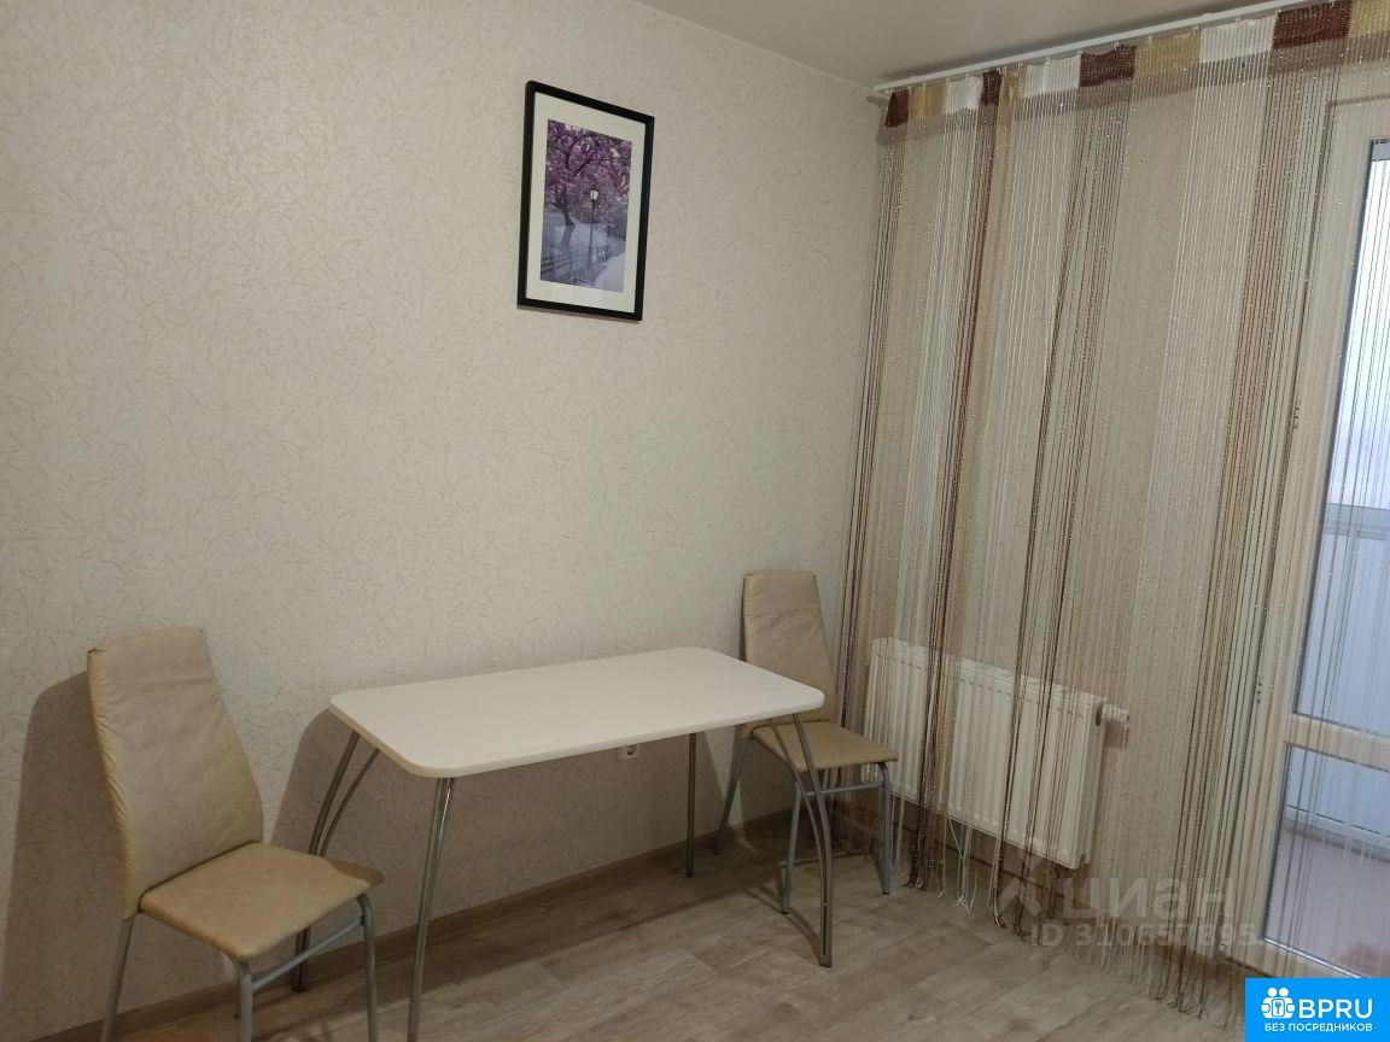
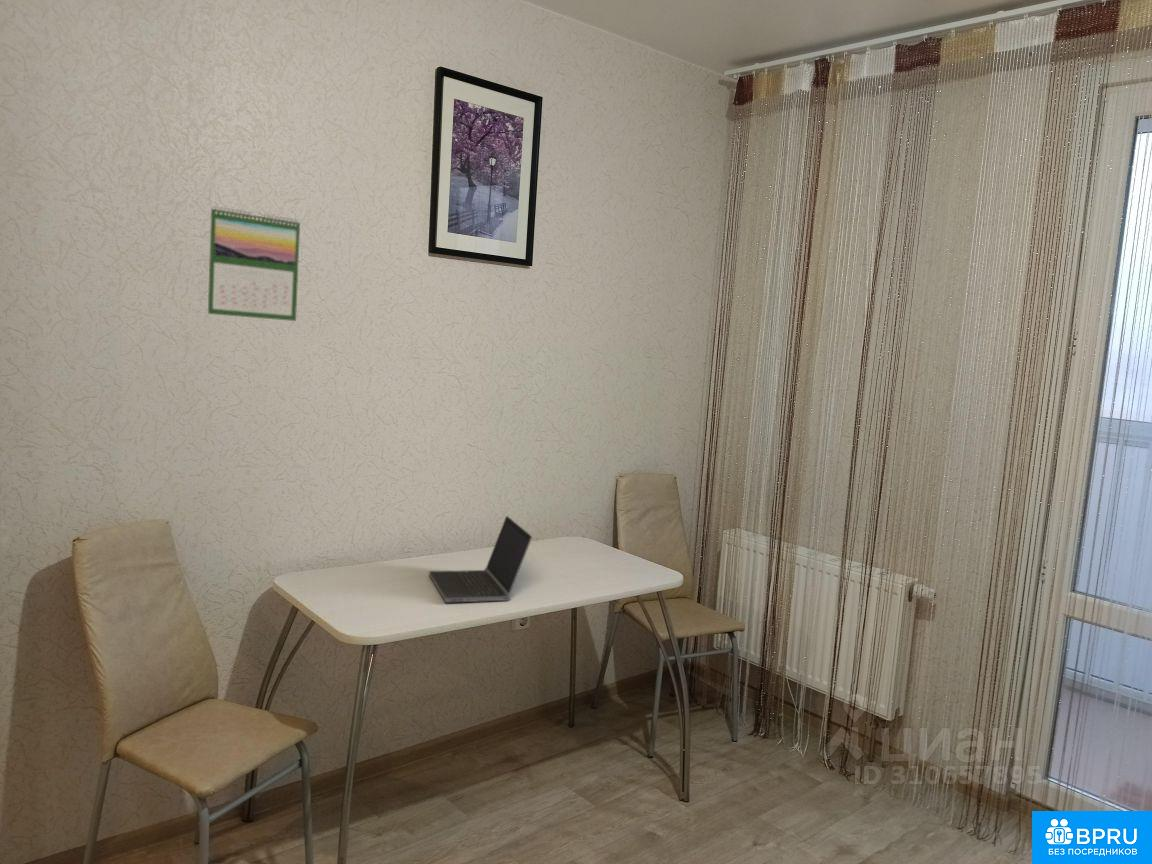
+ laptop computer (488, 561)
+ calendar (255, 264)
